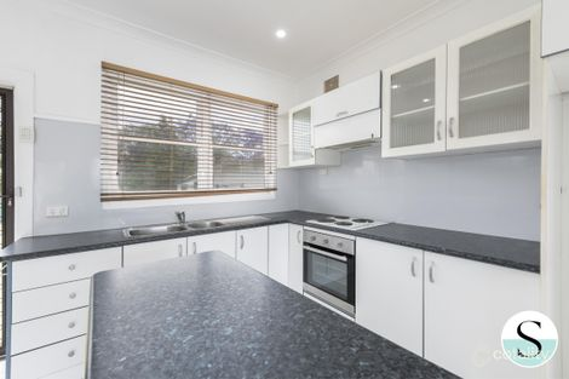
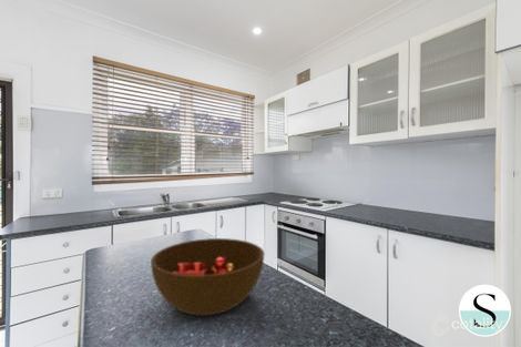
+ bowl (210, 275)
